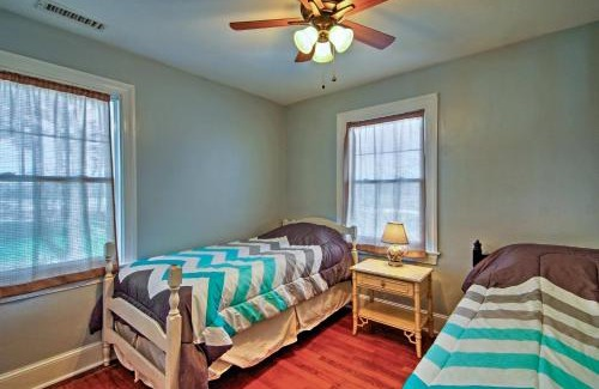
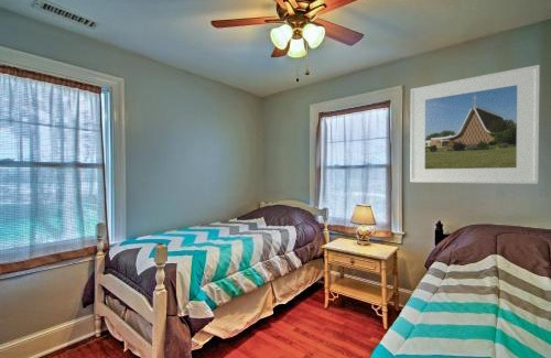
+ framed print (466, 130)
